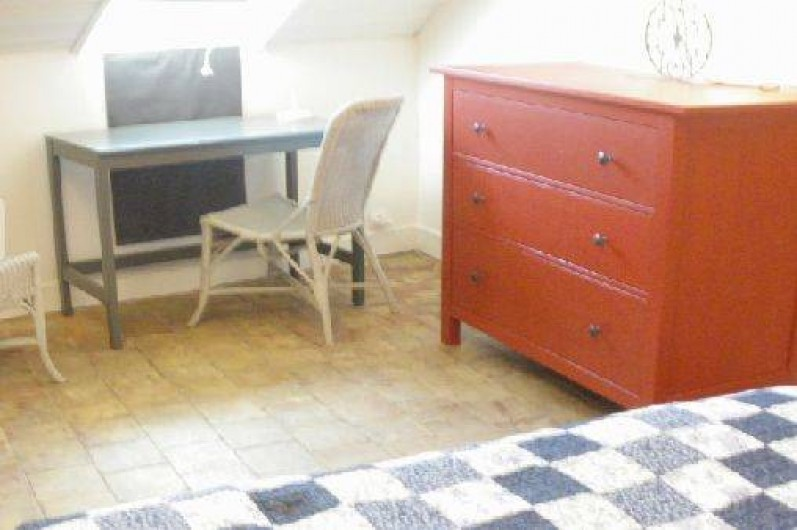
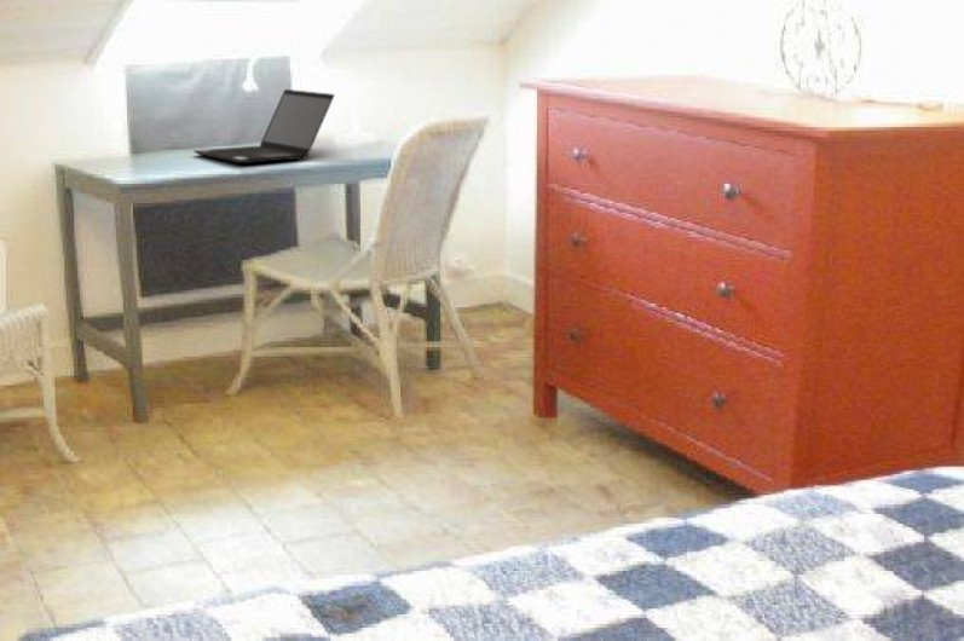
+ laptop computer (267, 127)
